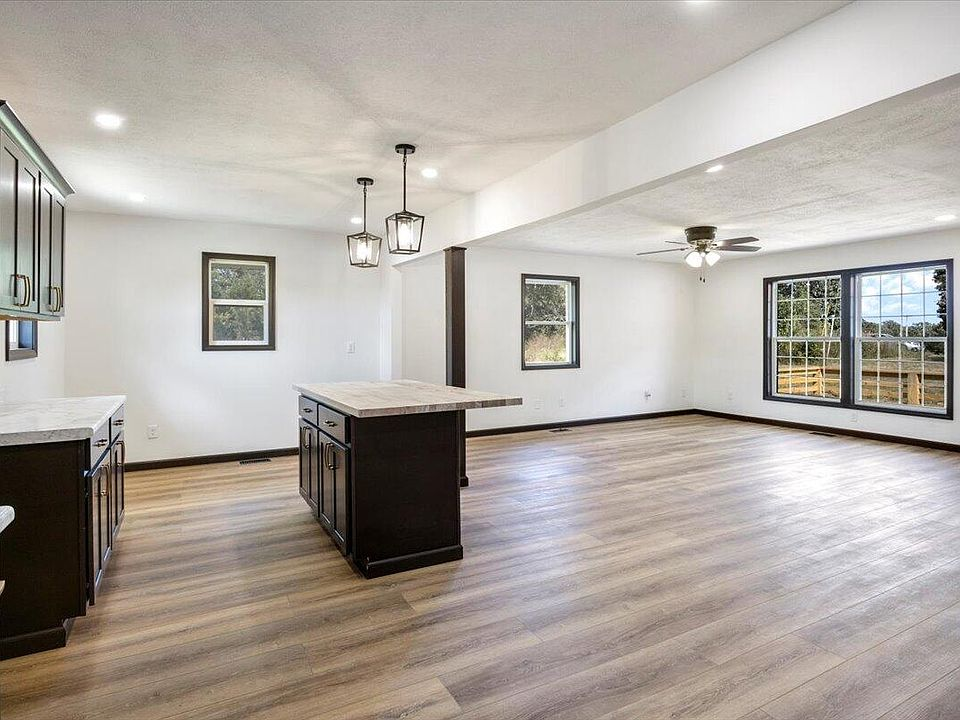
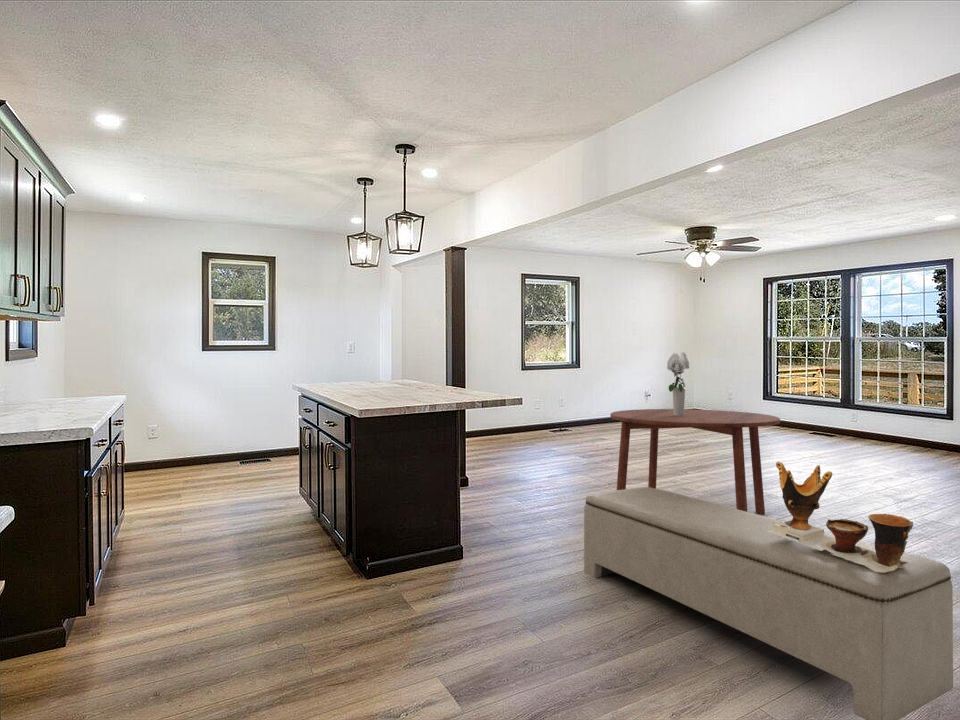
+ dining table (656, 466)
+ bench (729, 569)
+ pottery (839, 519)
+ bouquet (677, 382)
